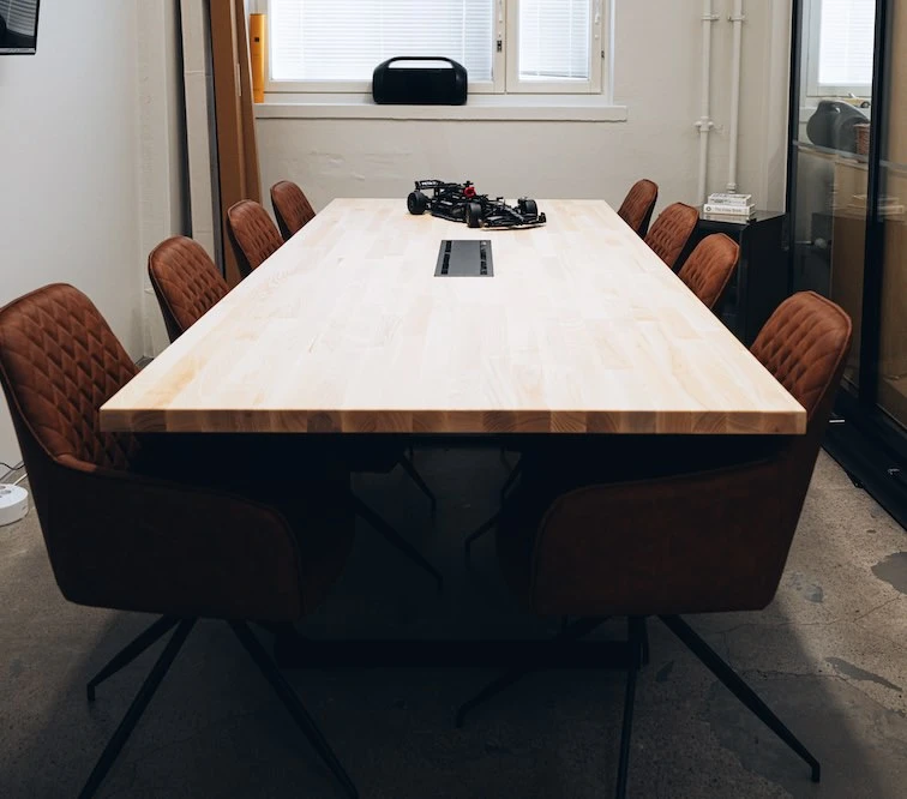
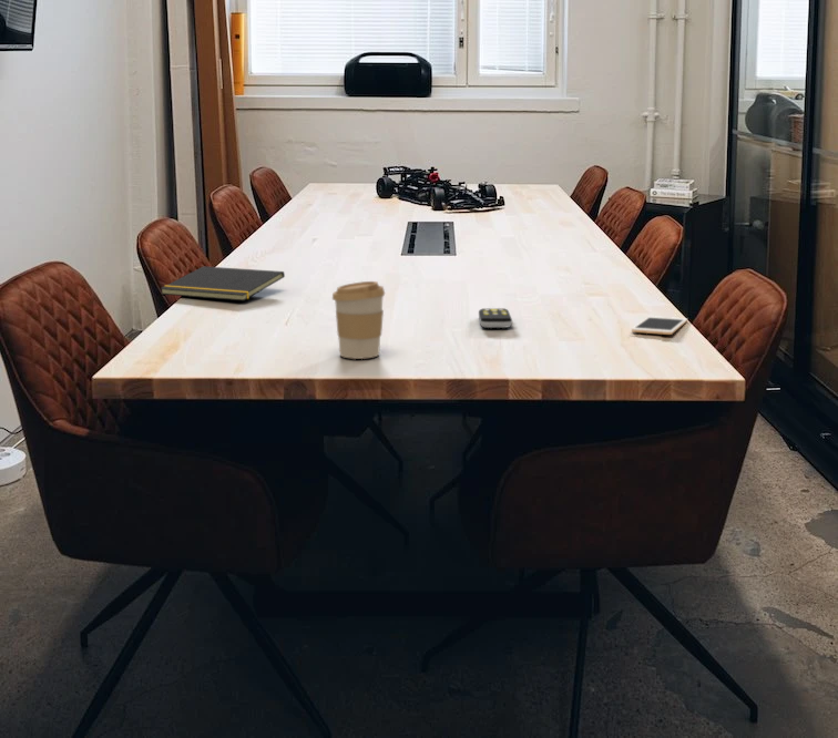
+ notepad (223, 283)
+ coffee cup (358, 318)
+ remote control (494, 317)
+ cell phone (660, 325)
